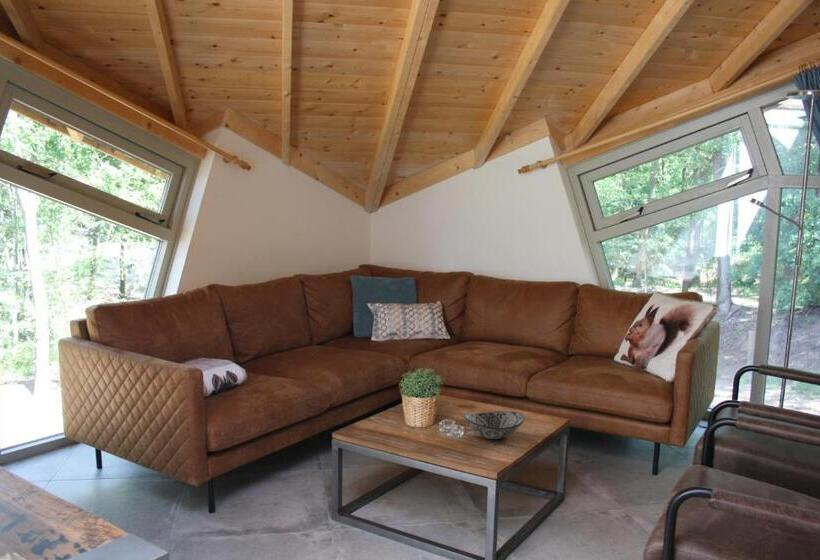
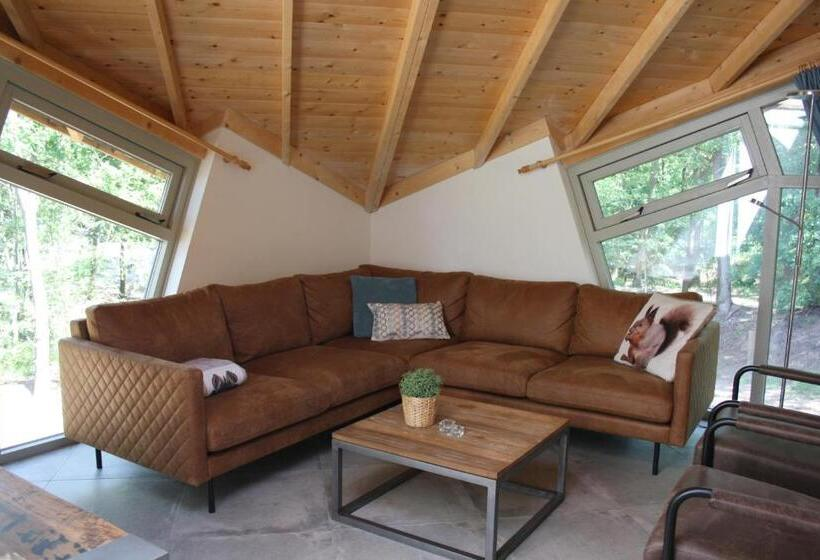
- decorative bowl (493, 426)
